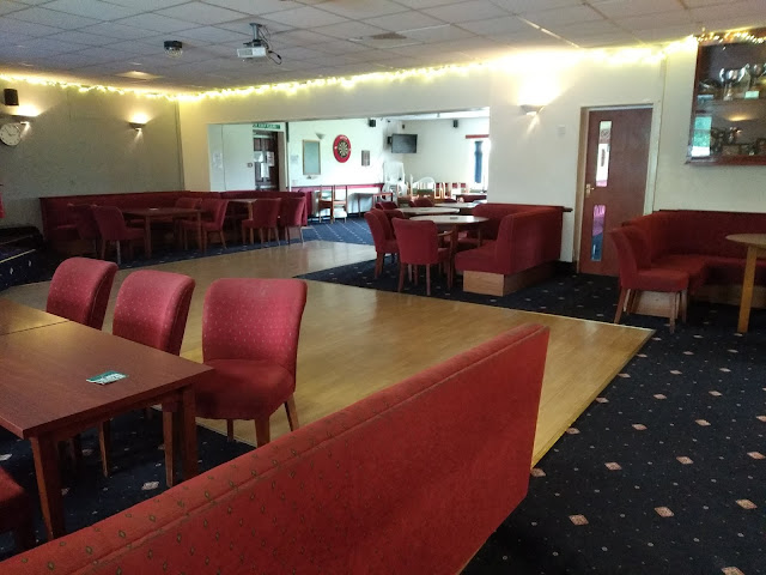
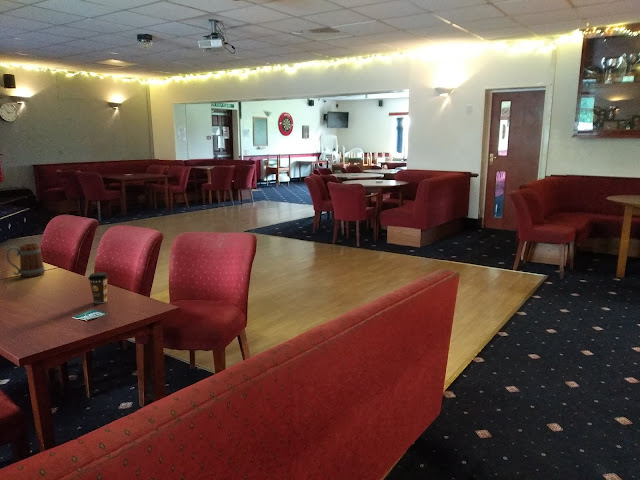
+ beer mug (25, 260)
+ coffee cup (99, 287)
